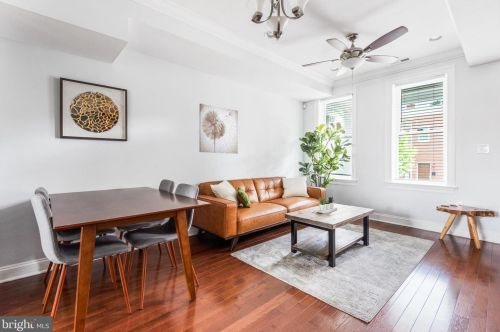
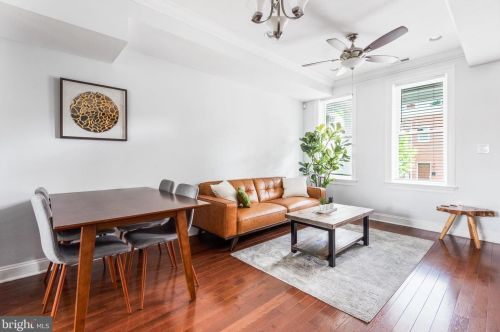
- wall art (219, 130)
